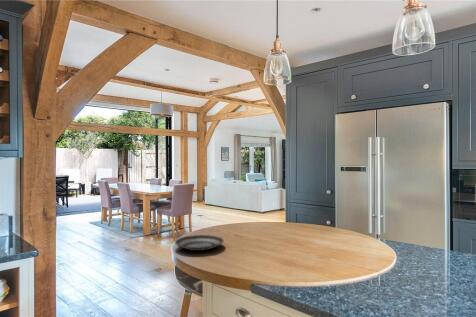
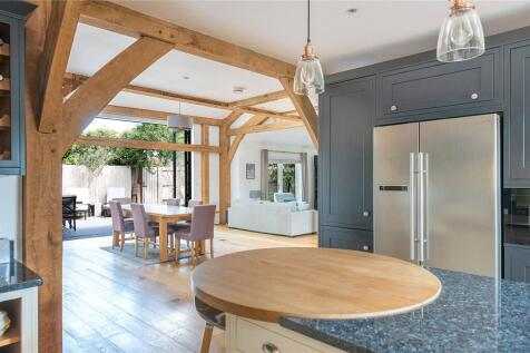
- tart tin (199, 243)
